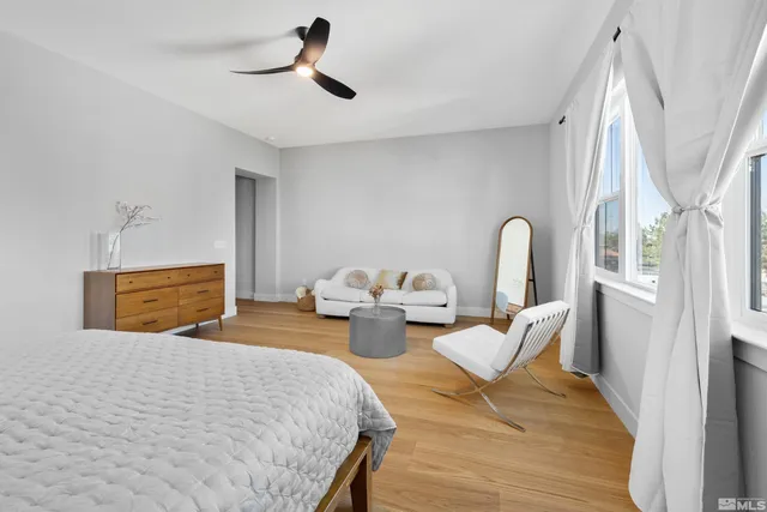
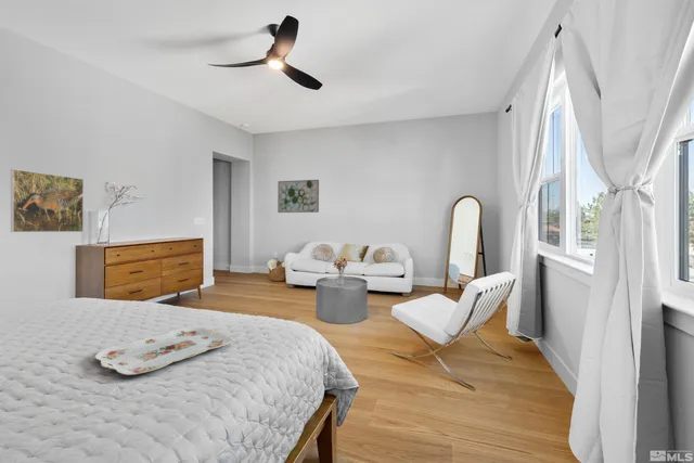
+ serving tray (168, 347)
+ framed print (50, 203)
+ wall art (297, 196)
